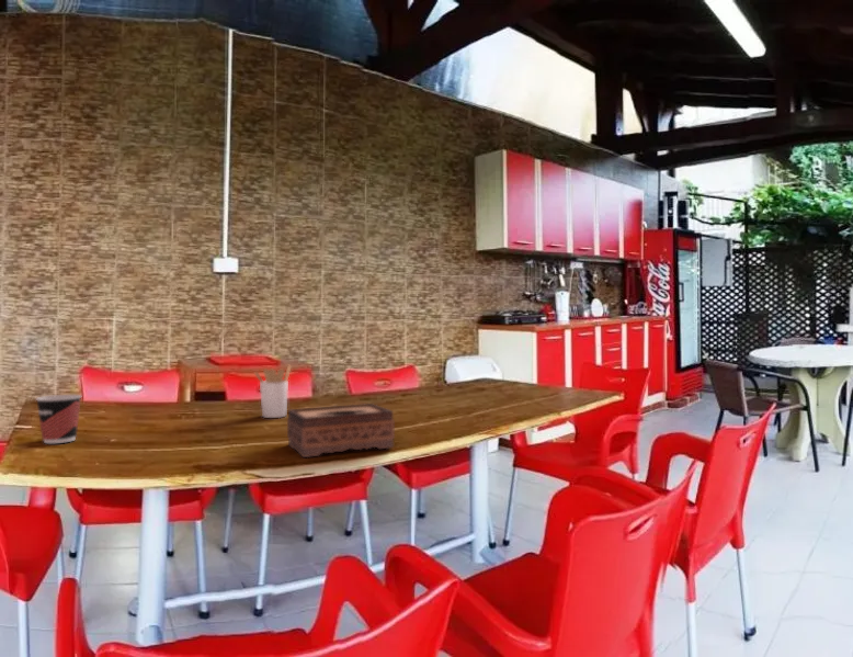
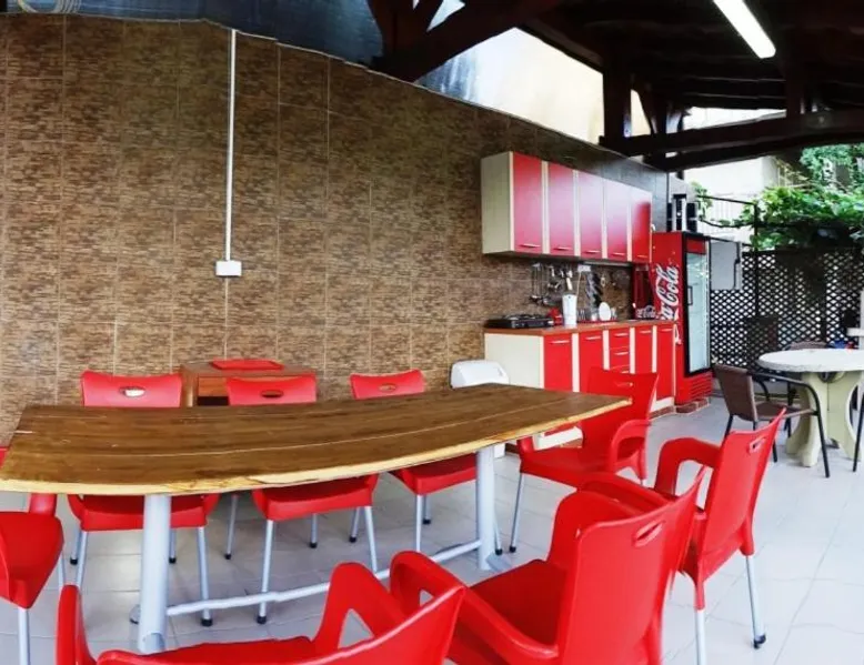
- utensil holder (274, 390)
- cup (59, 418)
- tissue box (340, 428)
